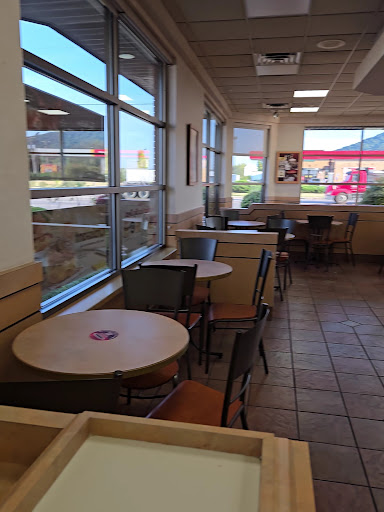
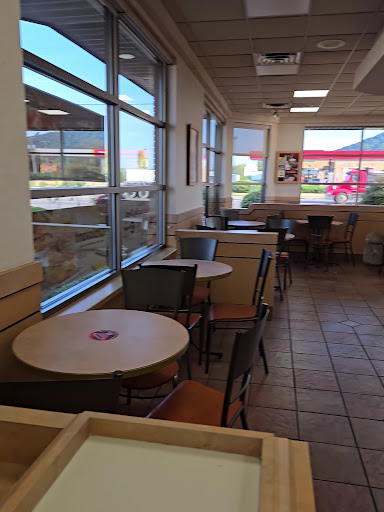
+ trash can (374, 247)
